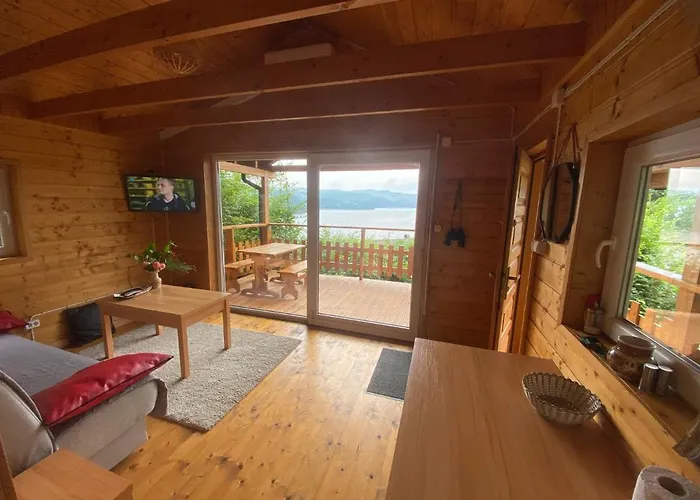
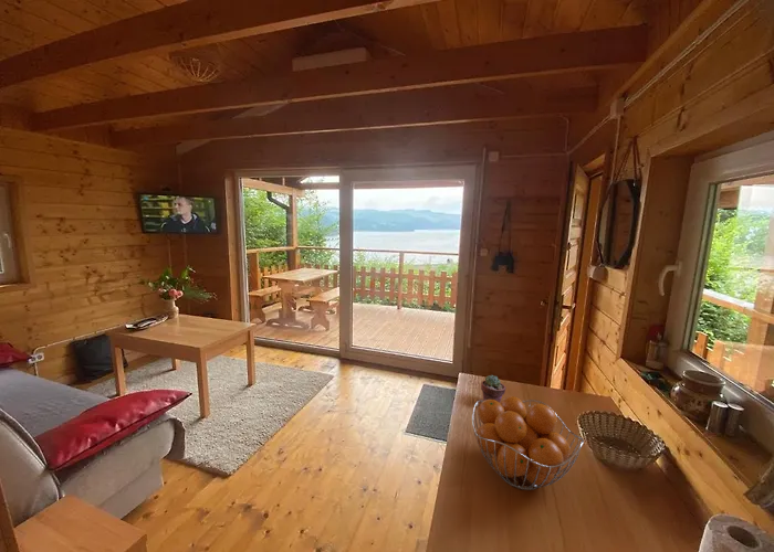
+ fruit basket (522, 440)
+ potted succulent (492, 390)
